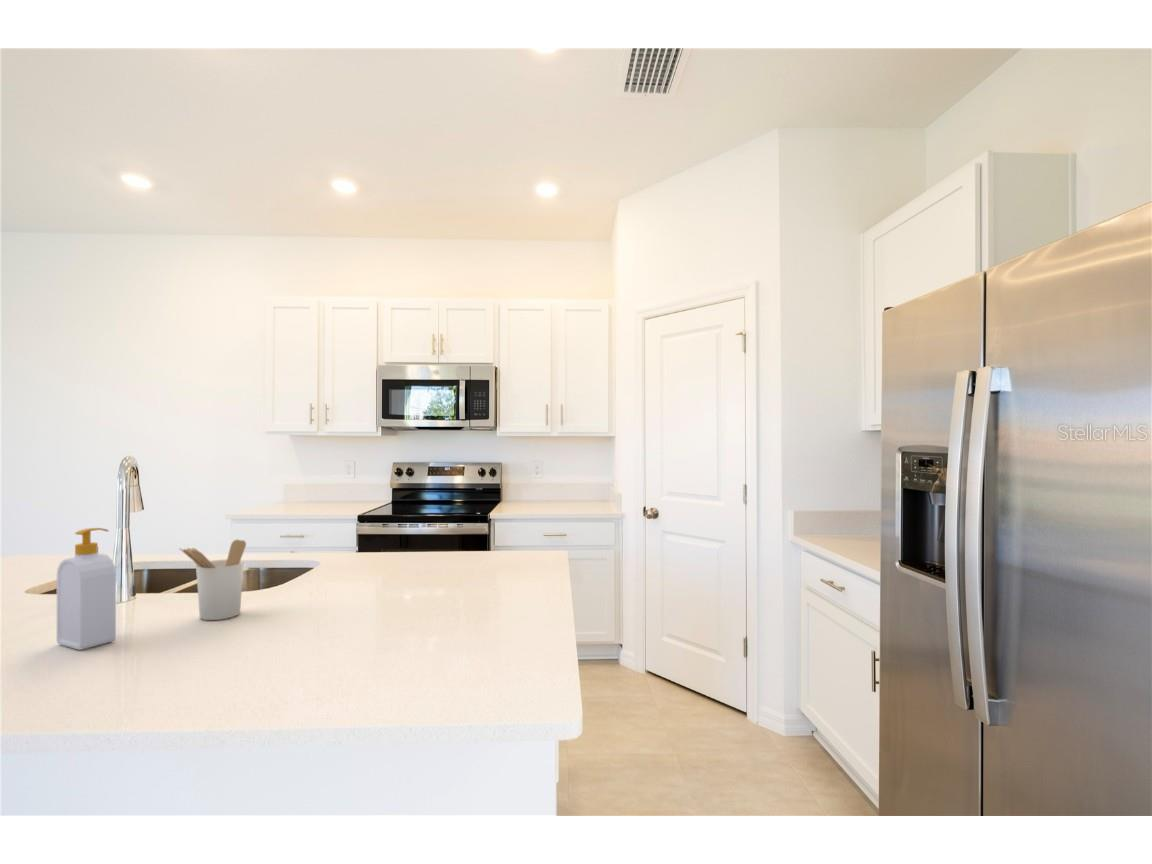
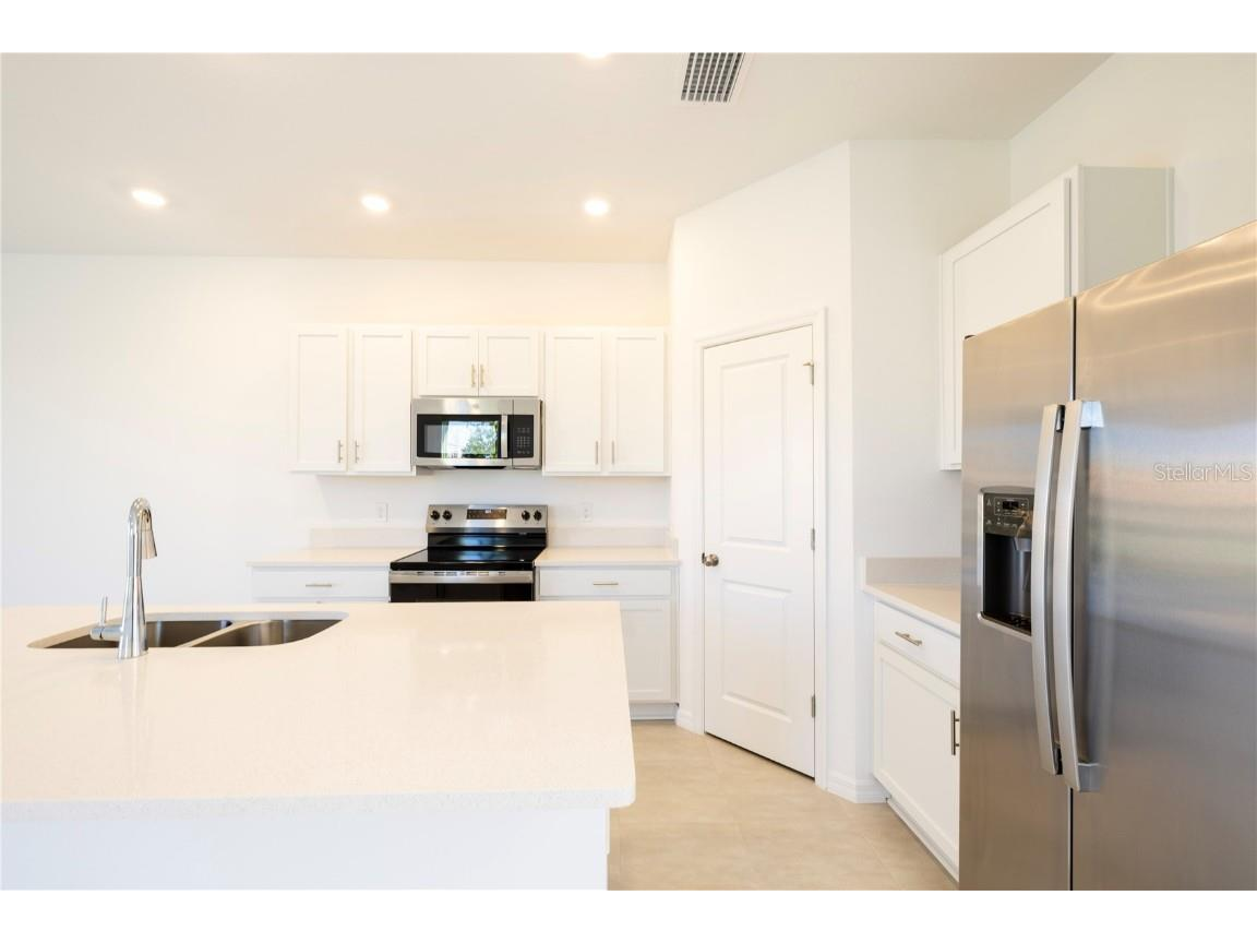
- utensil holder (211, 579)
- soap bottle (88, 585)
